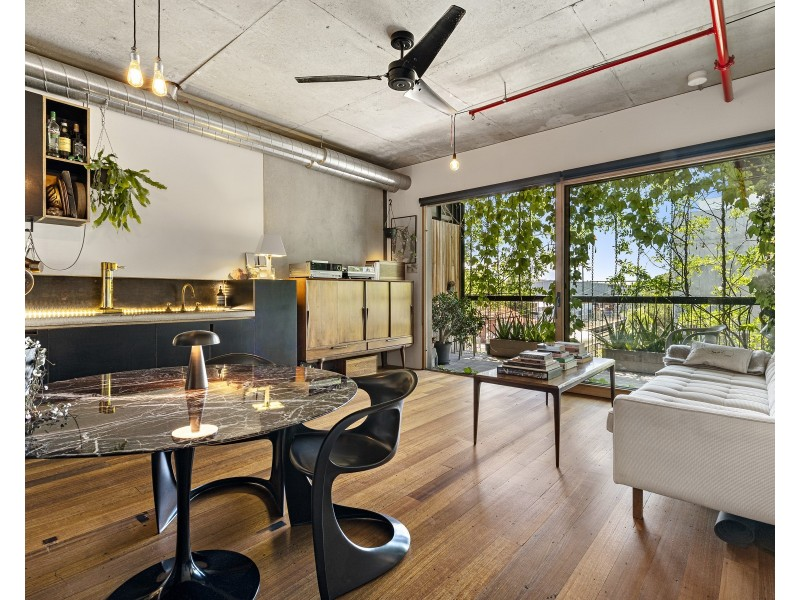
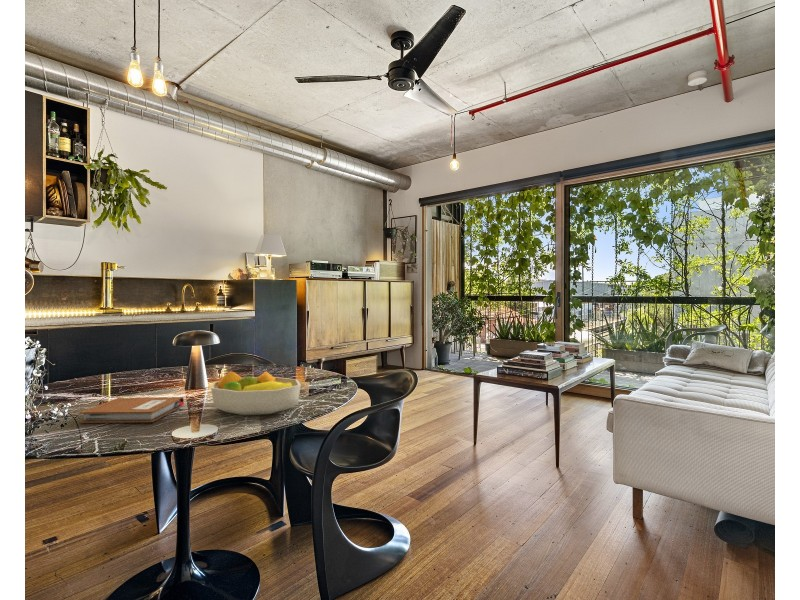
+ notebook (137, 408)
+ fruit bowl (256, 390)
